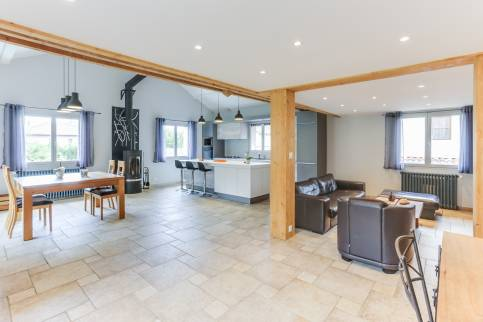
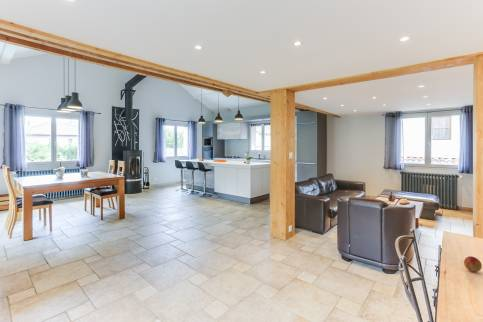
+ peach (472, 263)
